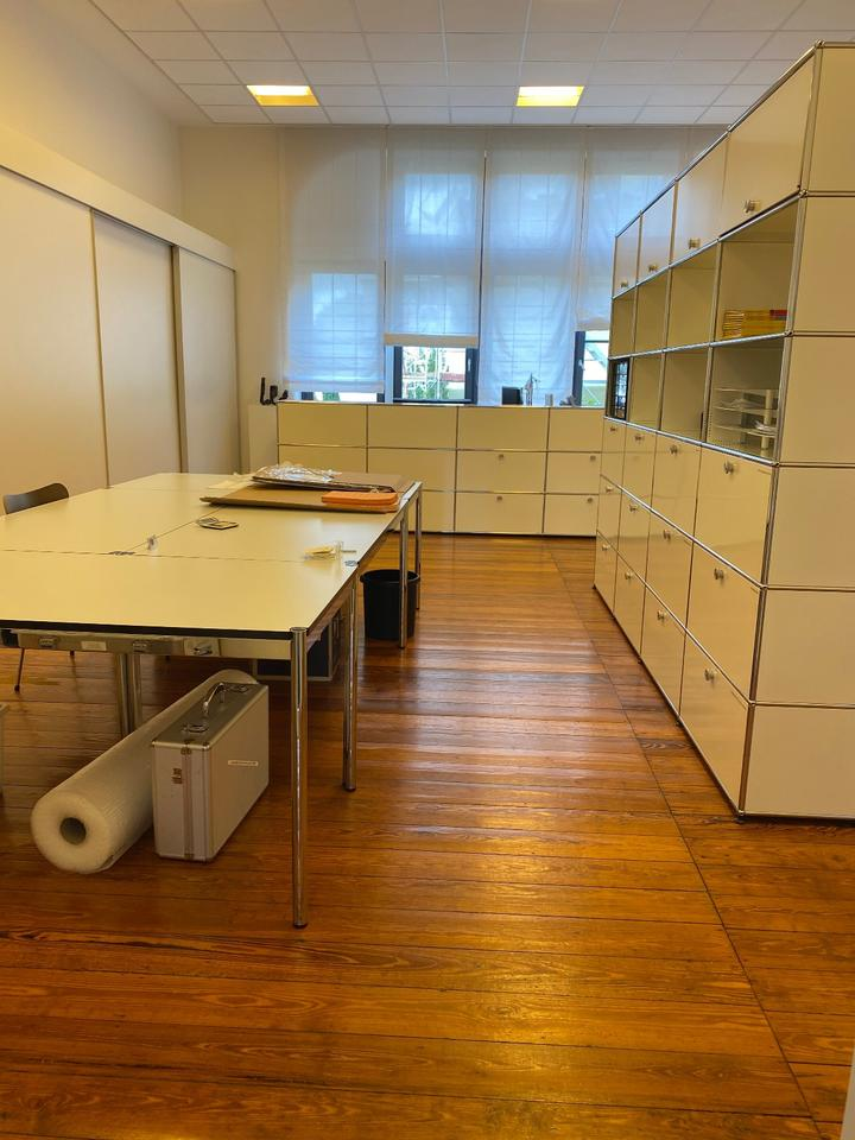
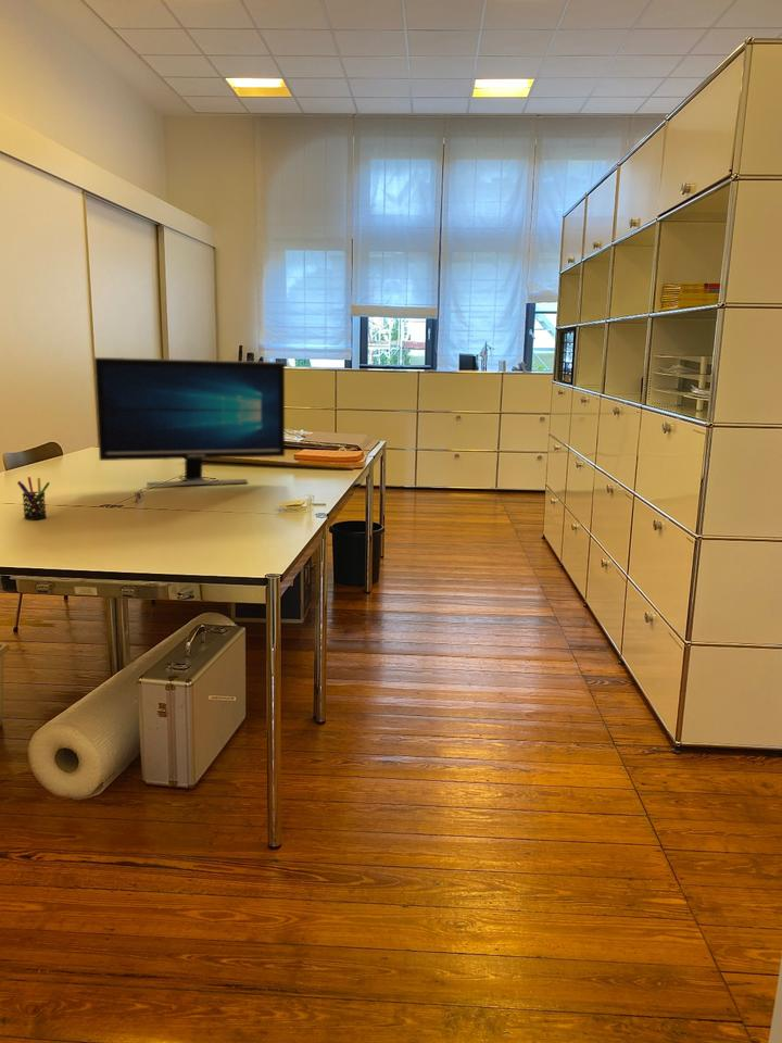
+ computer monitor (194, 422)
+ pen holder (36, 497)
